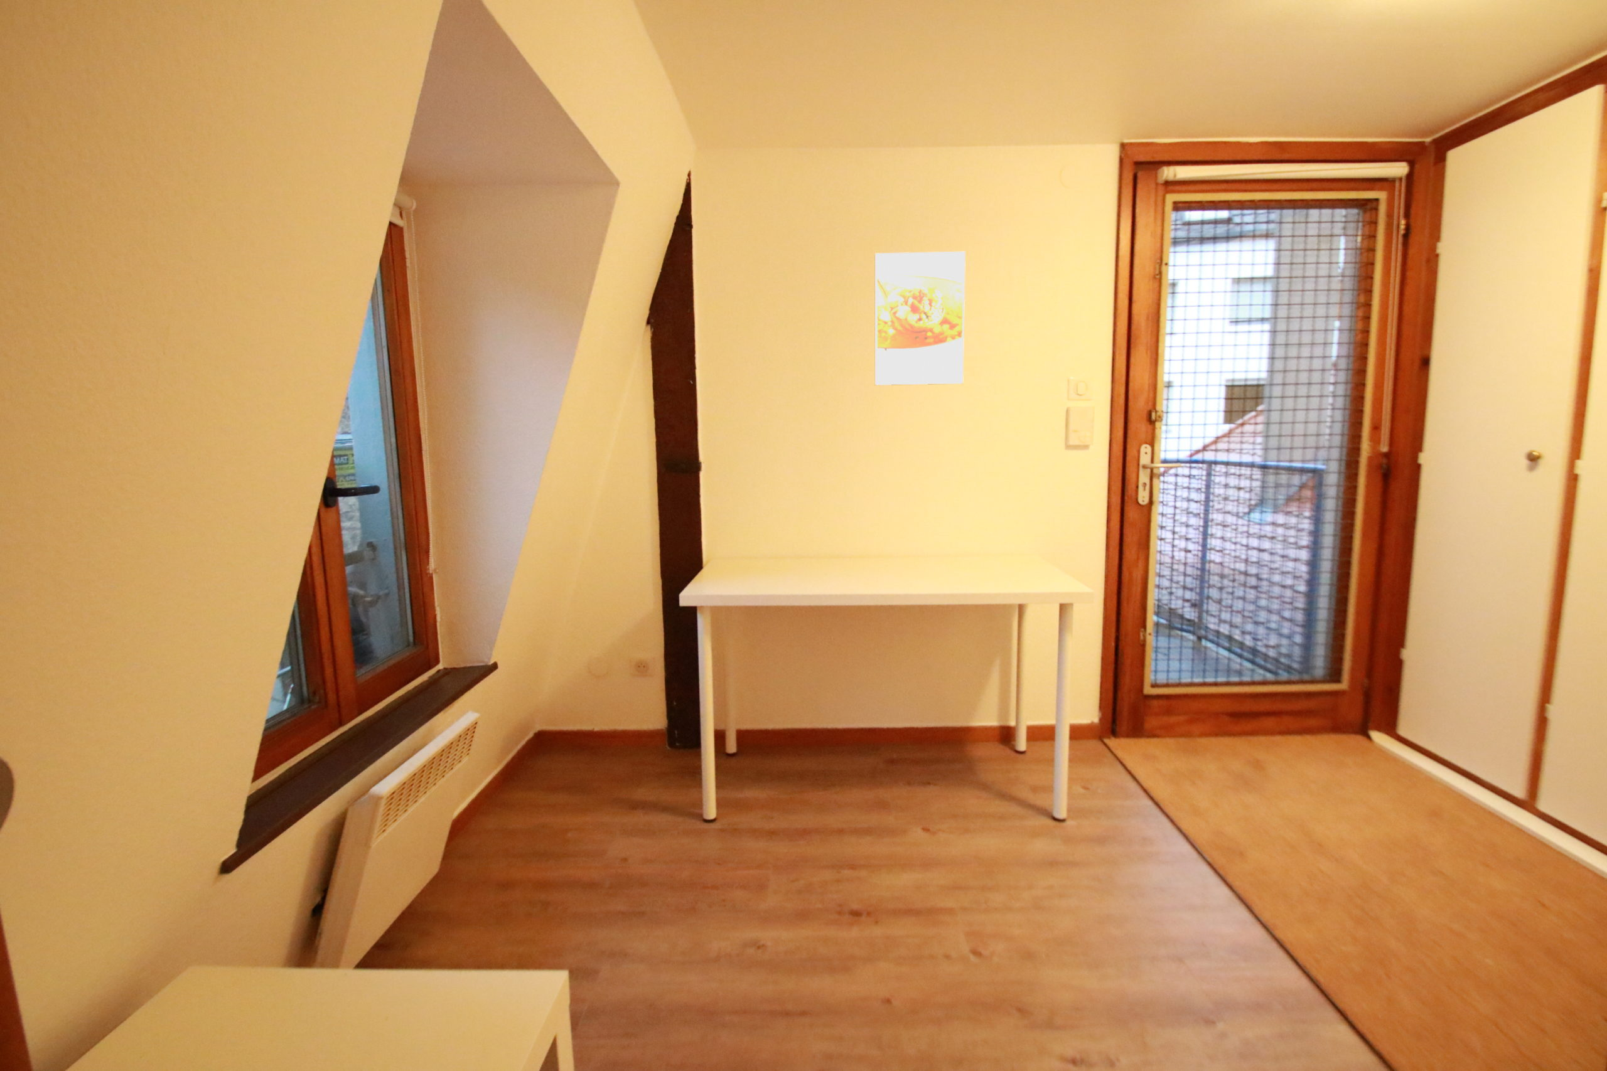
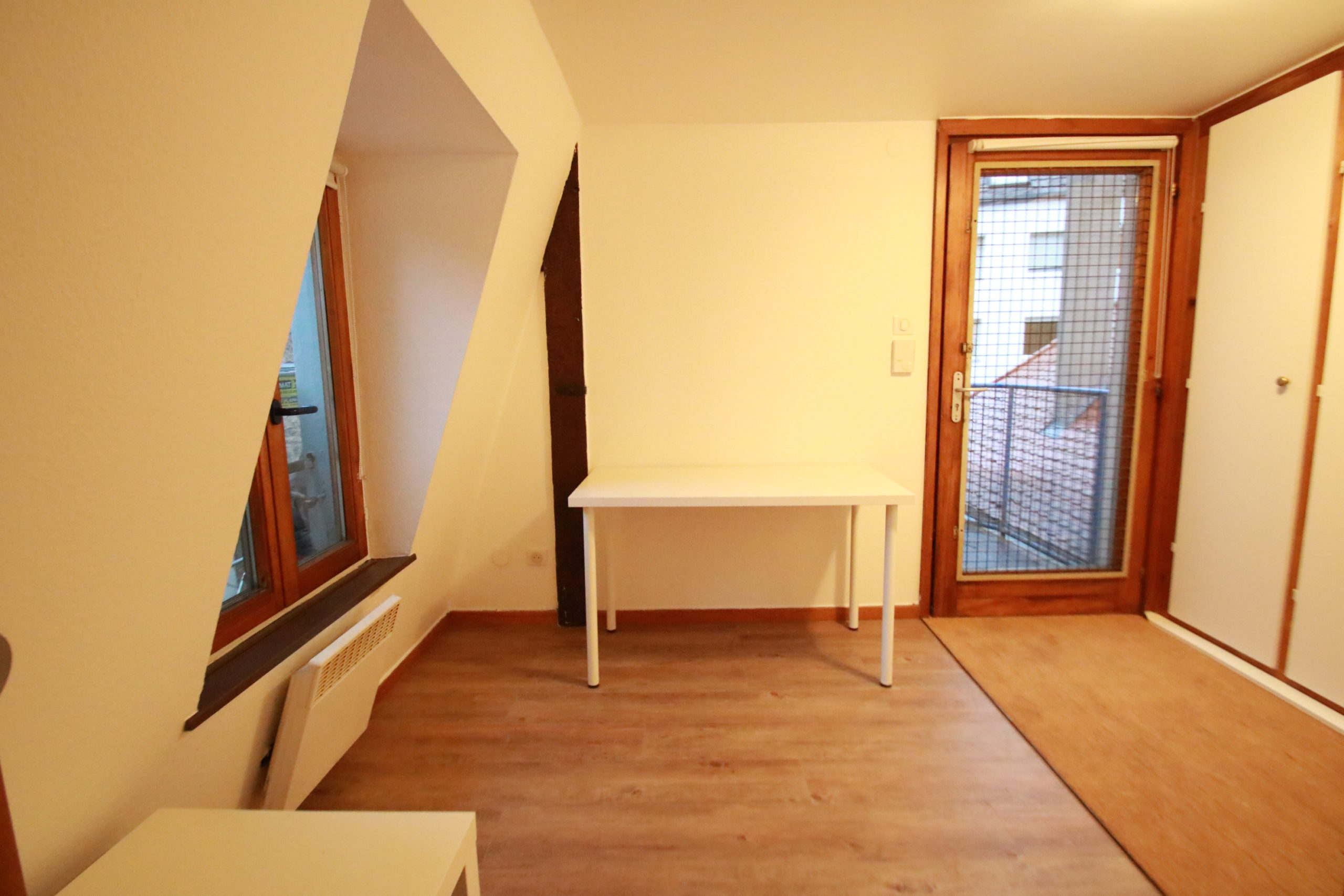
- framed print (919, 319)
